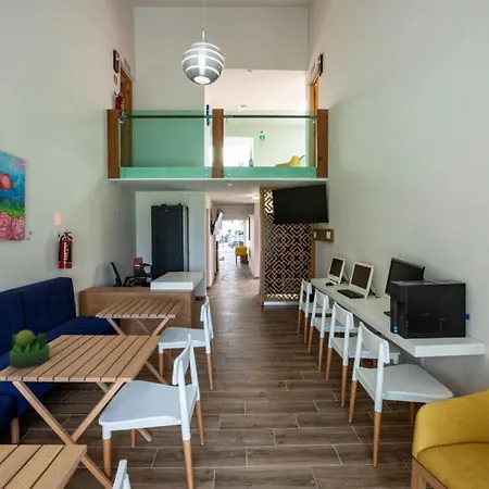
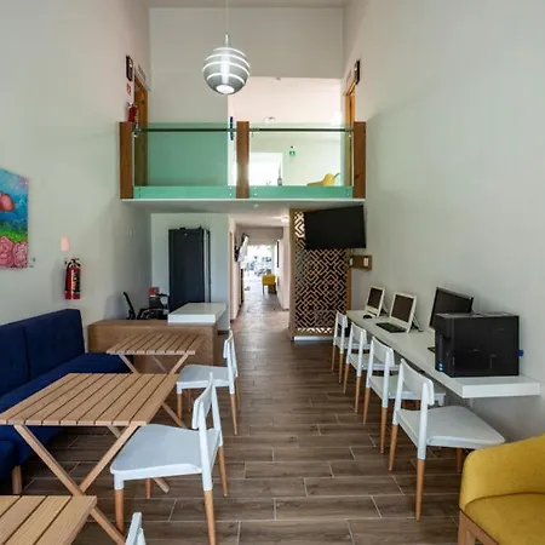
- plant (29, 344)
